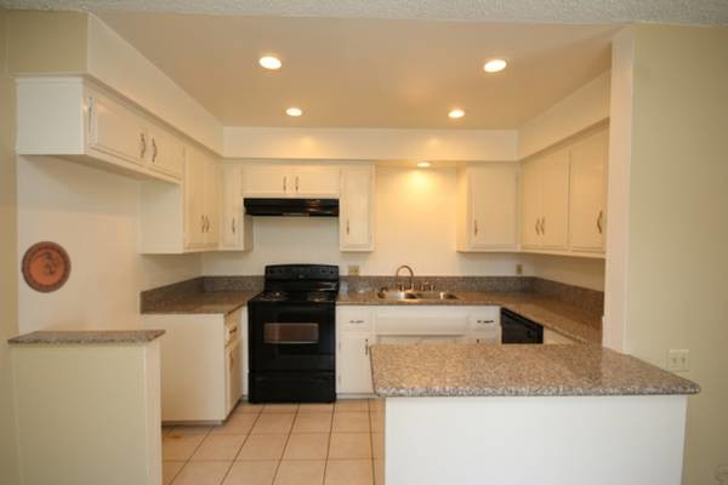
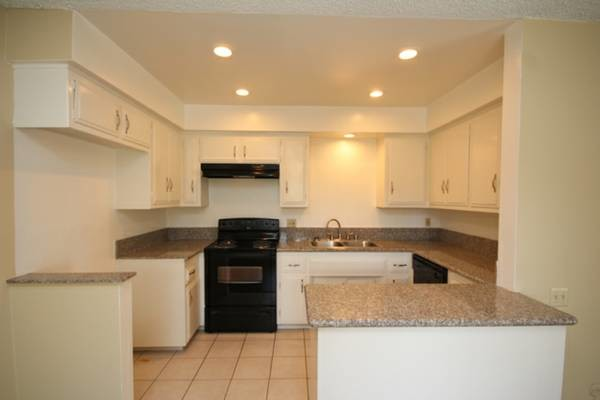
- decorative plate (46, 267)
